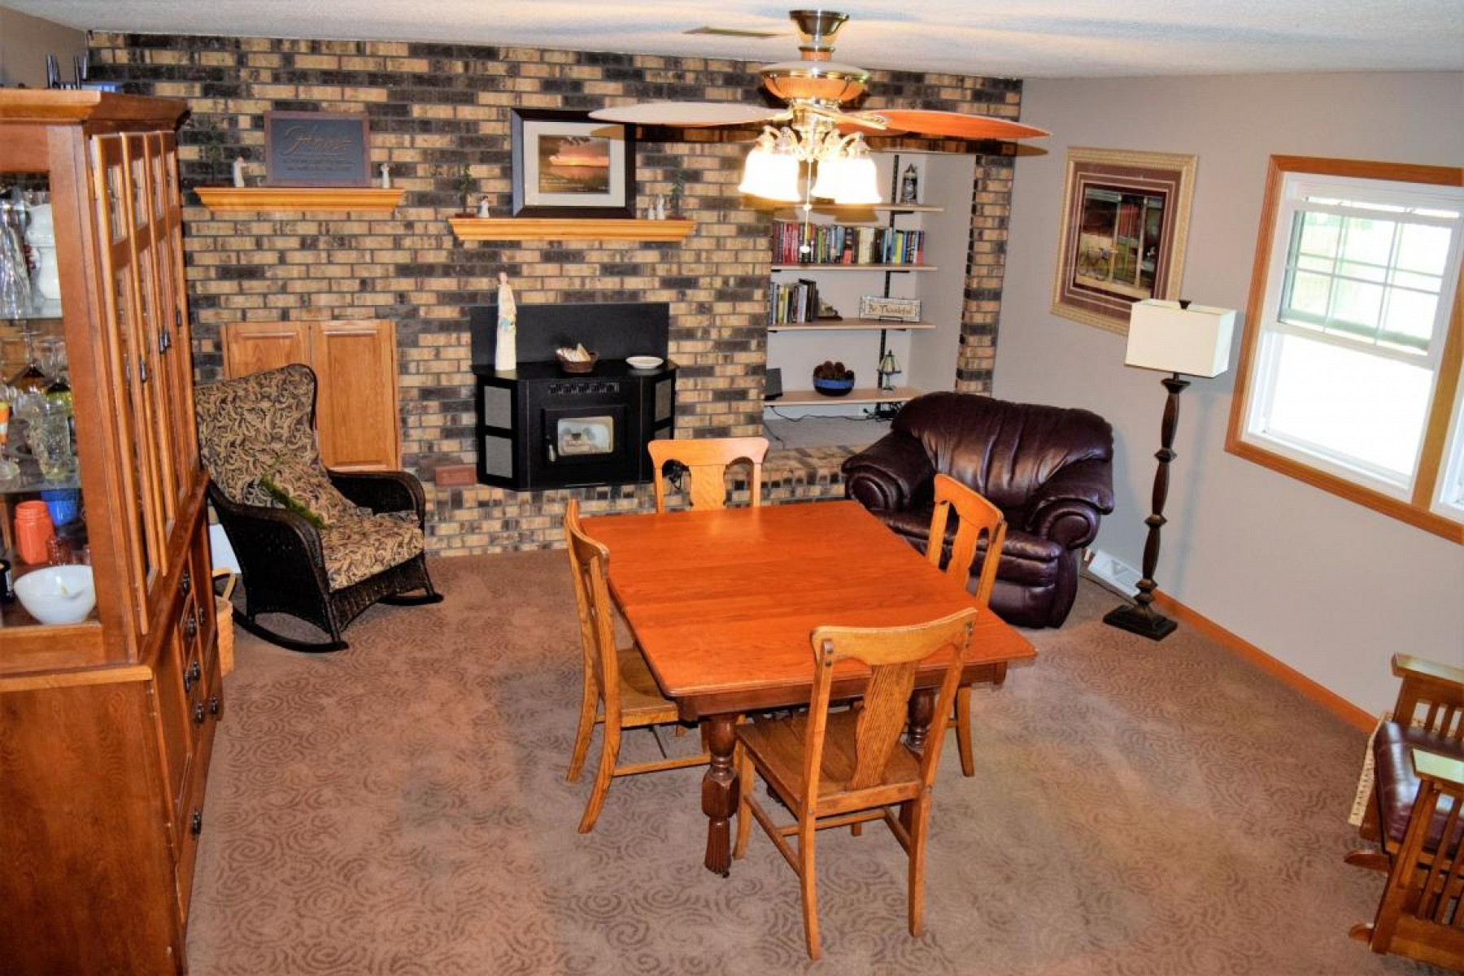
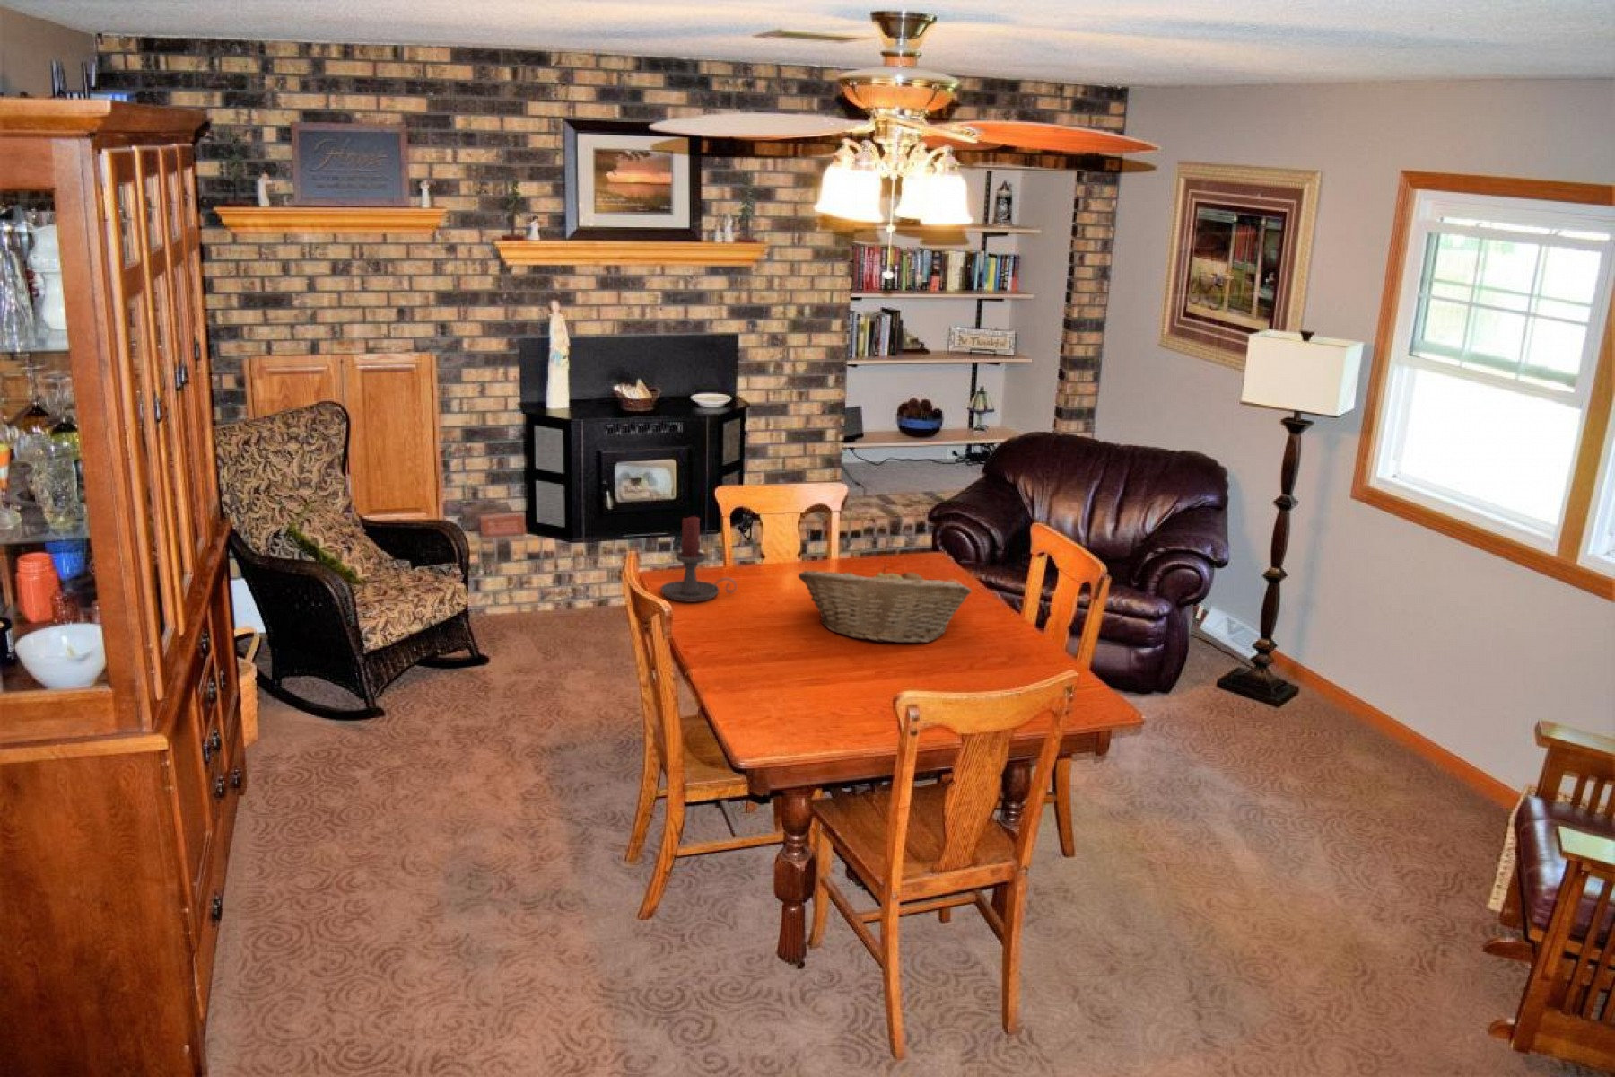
+ fruit basket (883, 595)
+ candle holder (699, 555)
